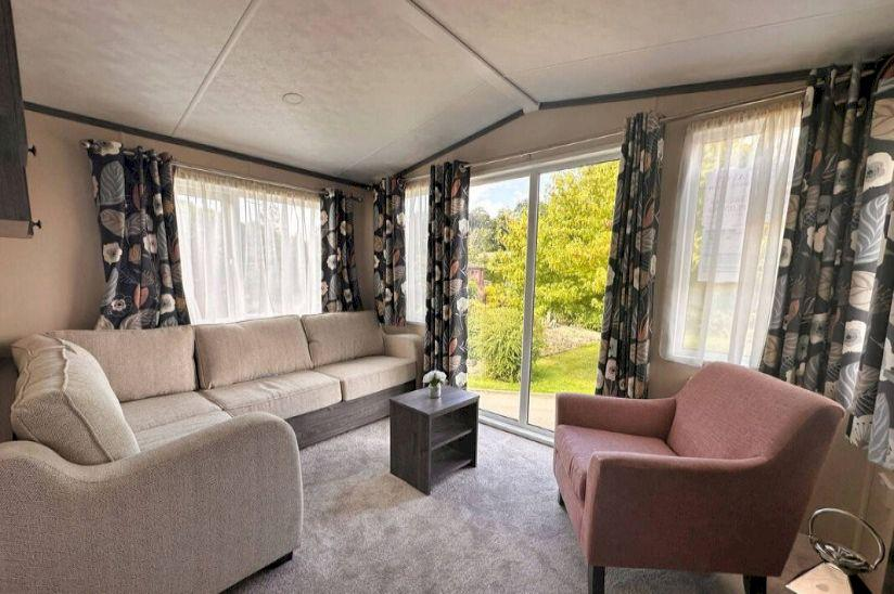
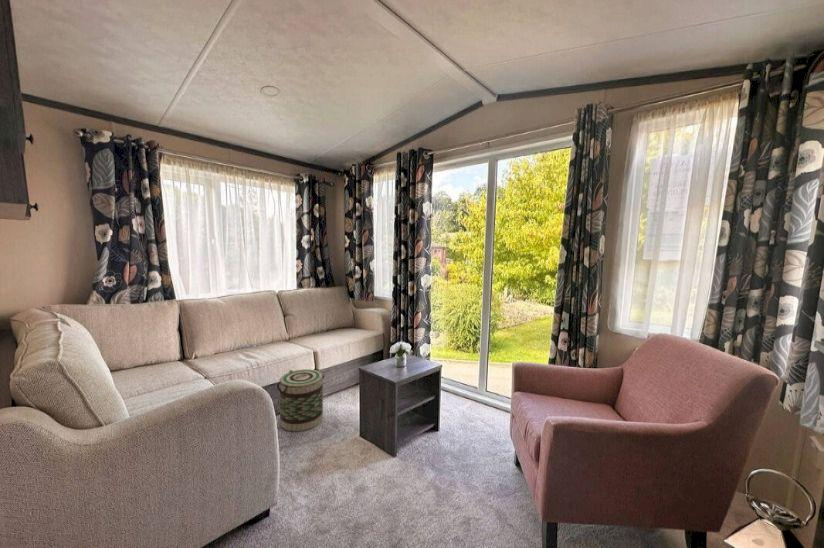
+ basket (300, 397)
